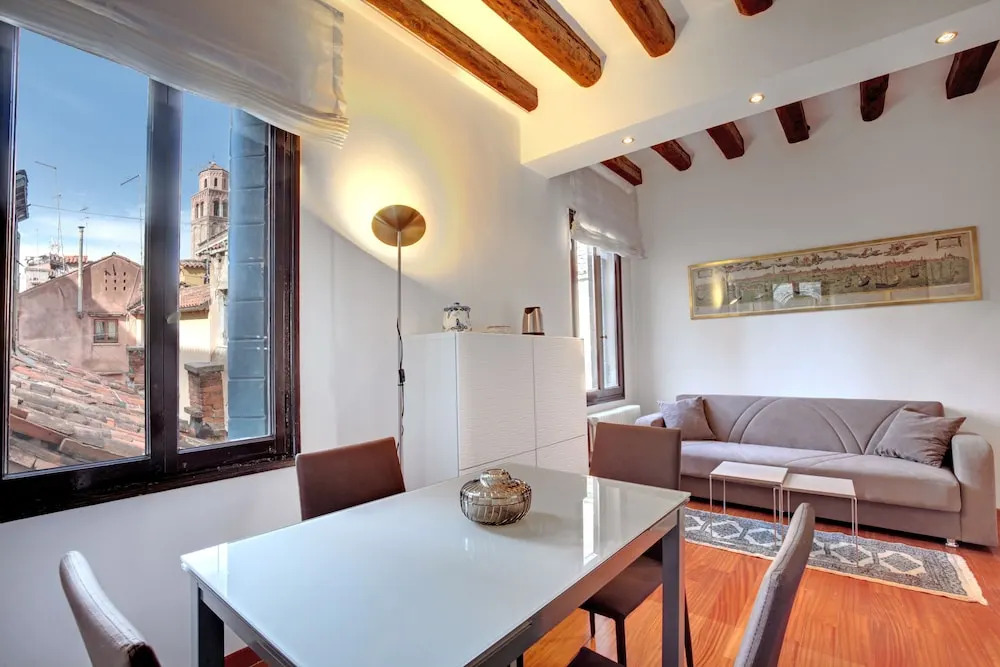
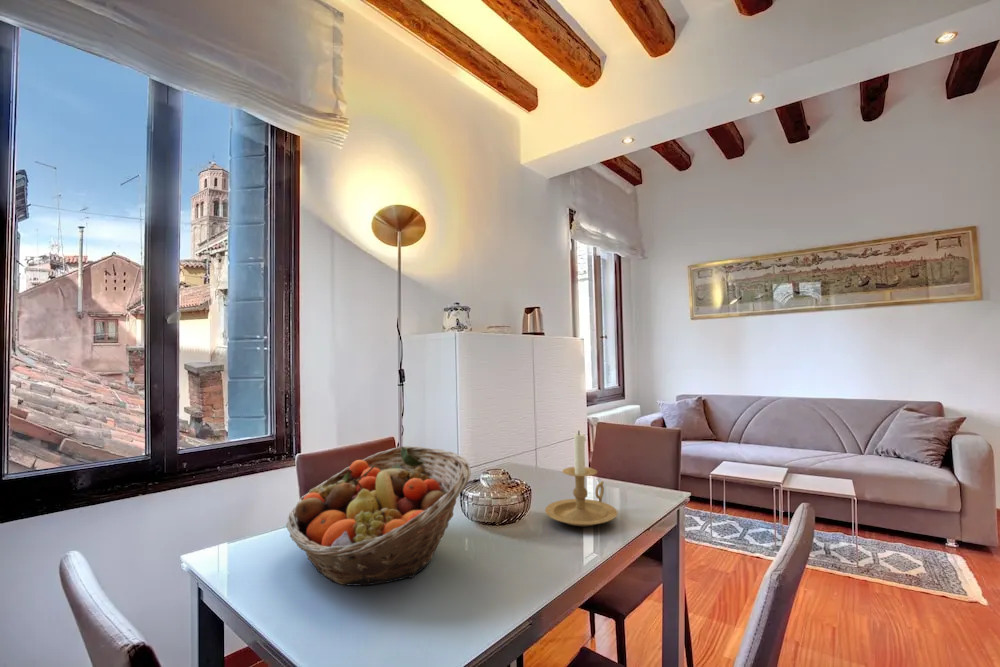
+ fruit basket (380, 505)
+ candle holder (580, 474)
